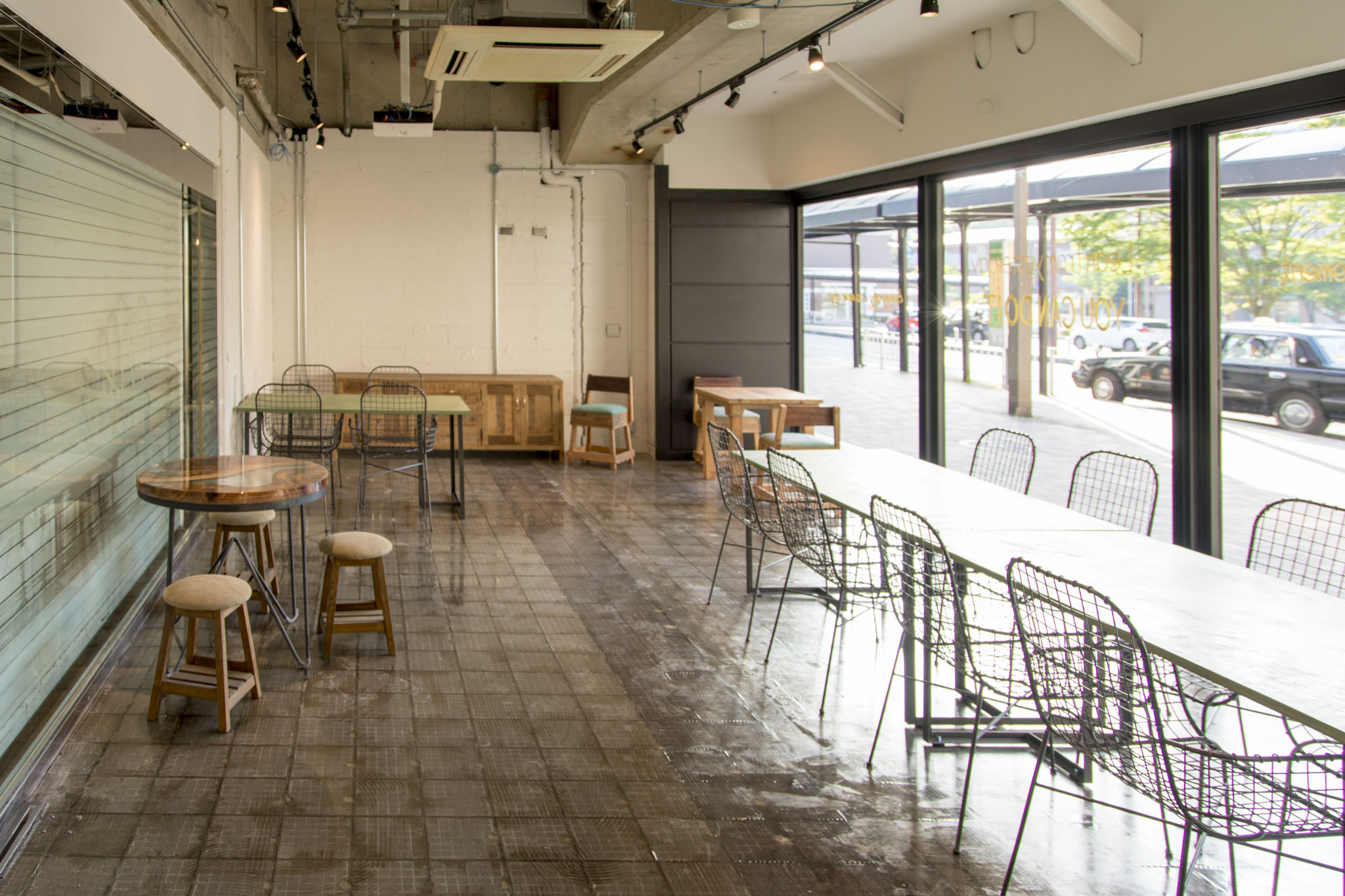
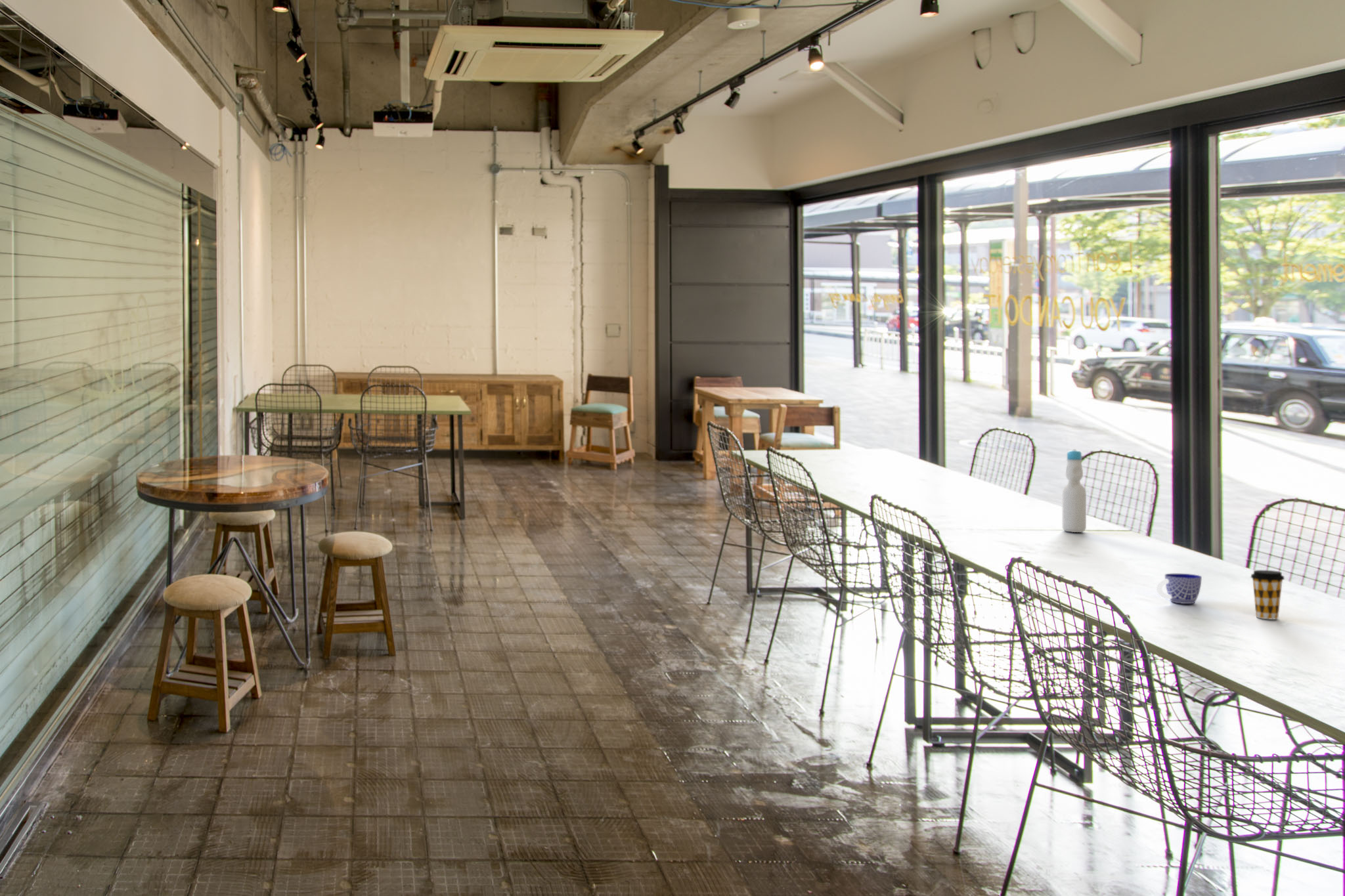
+ bottle (1074, 490)
+ cup (1178, 589)
+ coffee cup (1267, 594)
